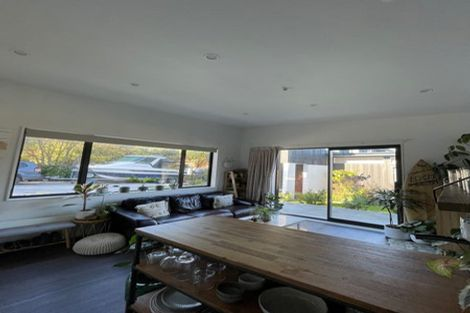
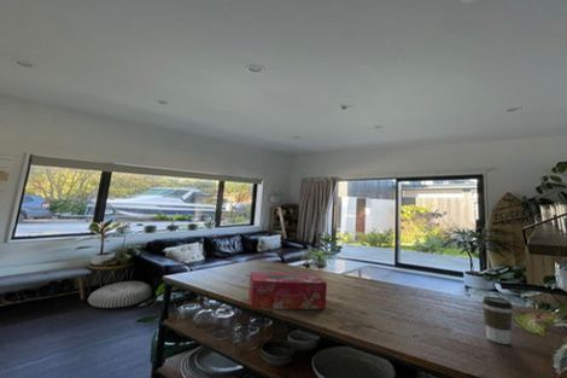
+ tissue box (286, 289)
+ coffee cup (497, 319)
